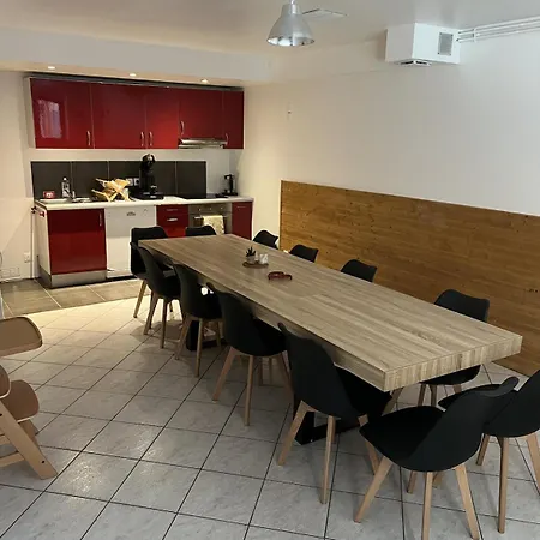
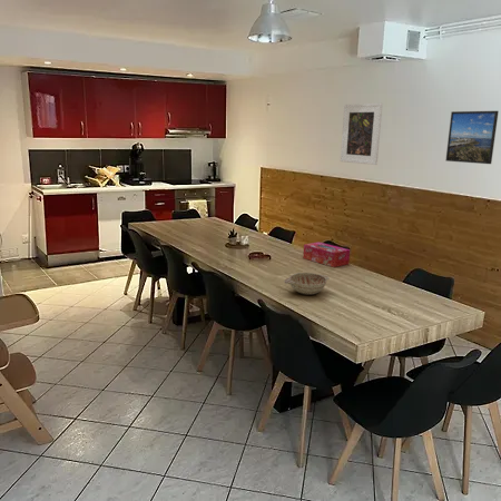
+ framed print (470, 137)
+ tissue box (325, 254)
+ decorative bowl (306, 285)
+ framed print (360, 134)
